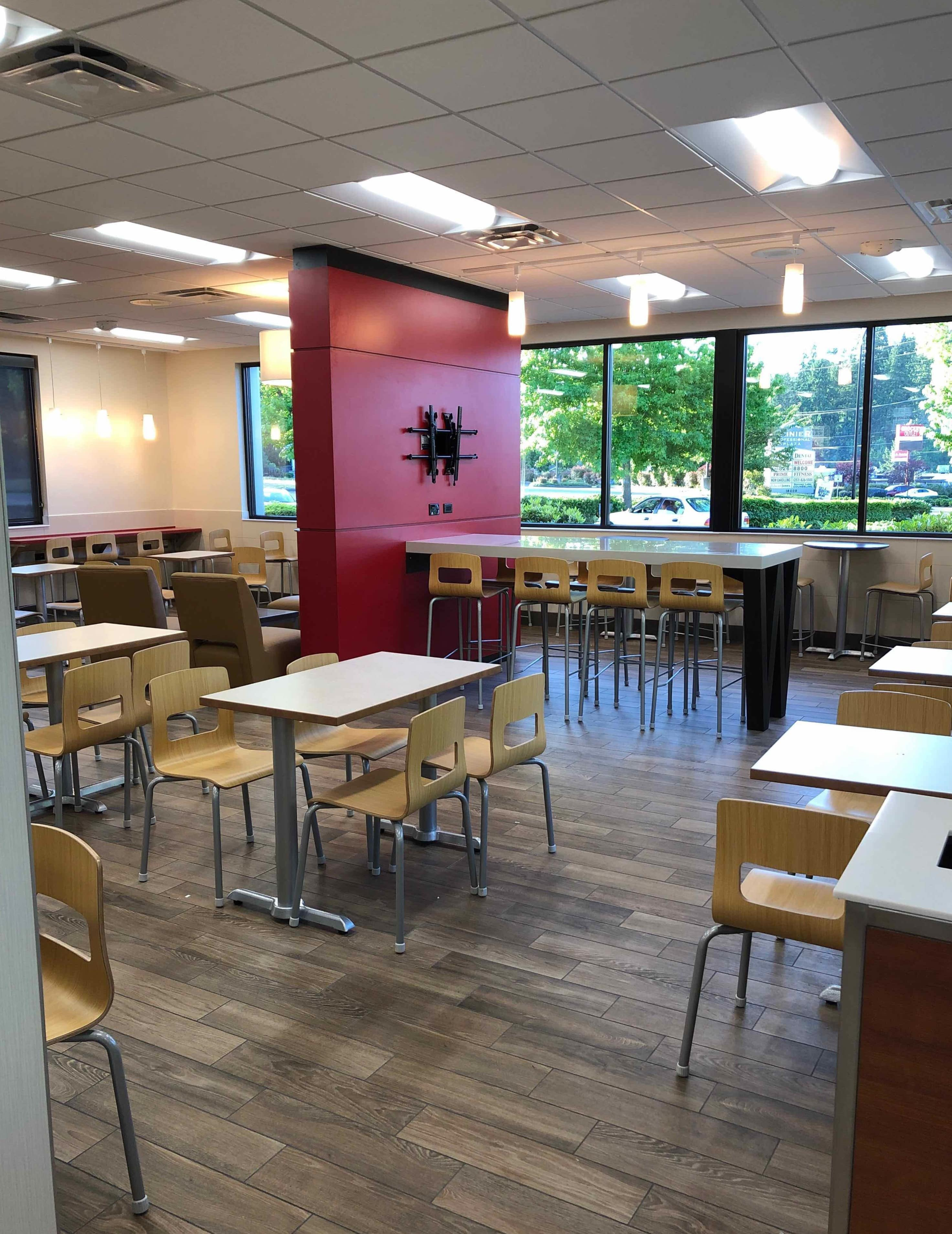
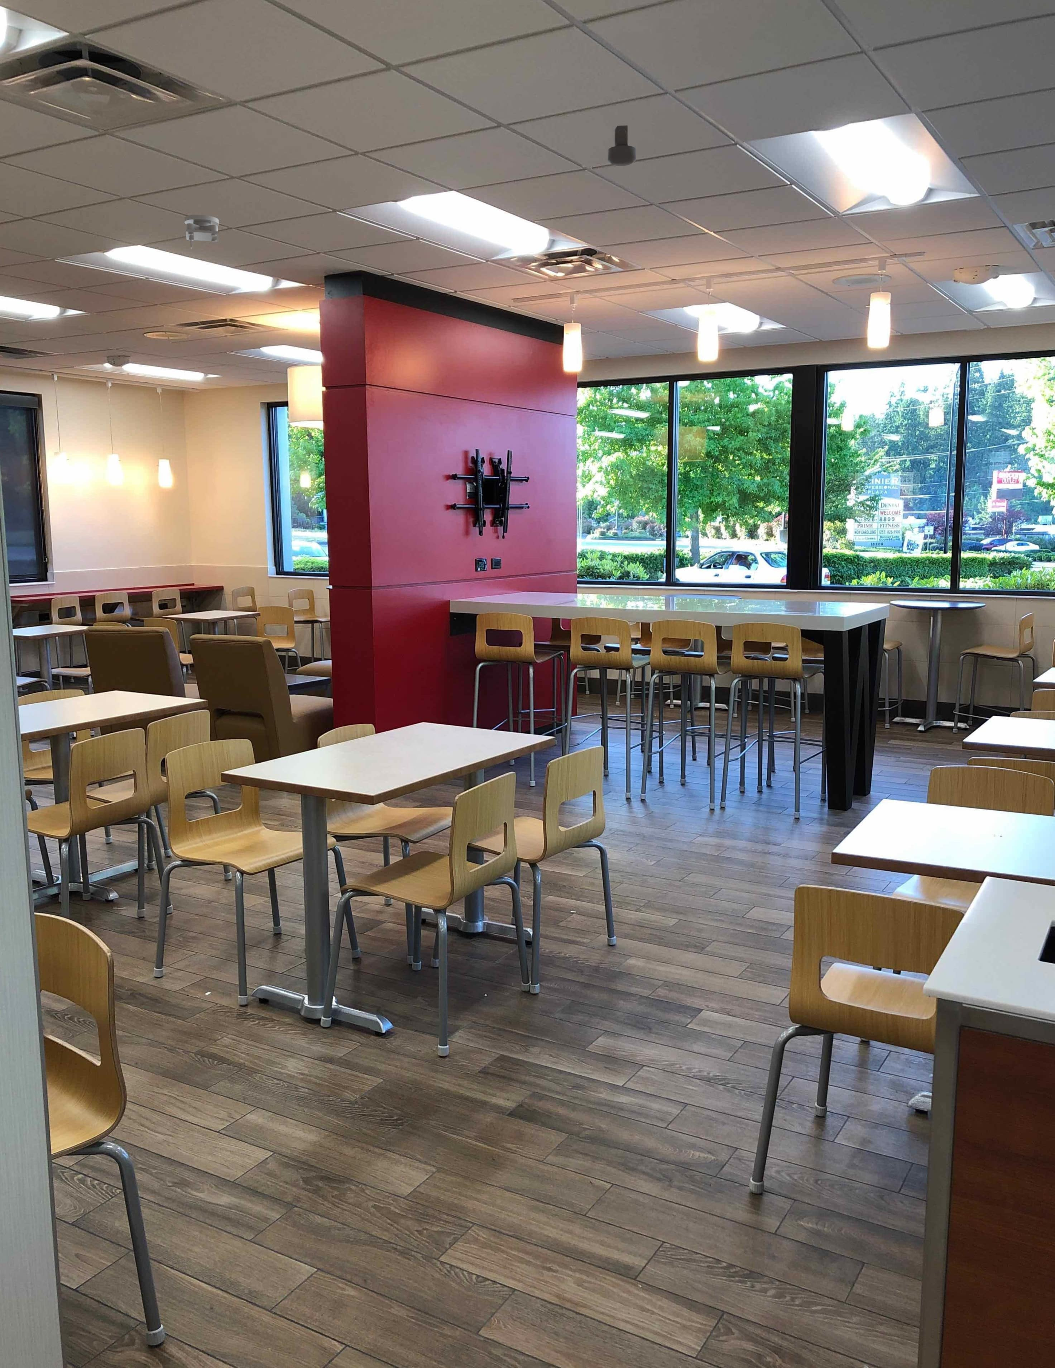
+ smoke detector (202, 234)
+ security camera (622, 144)
